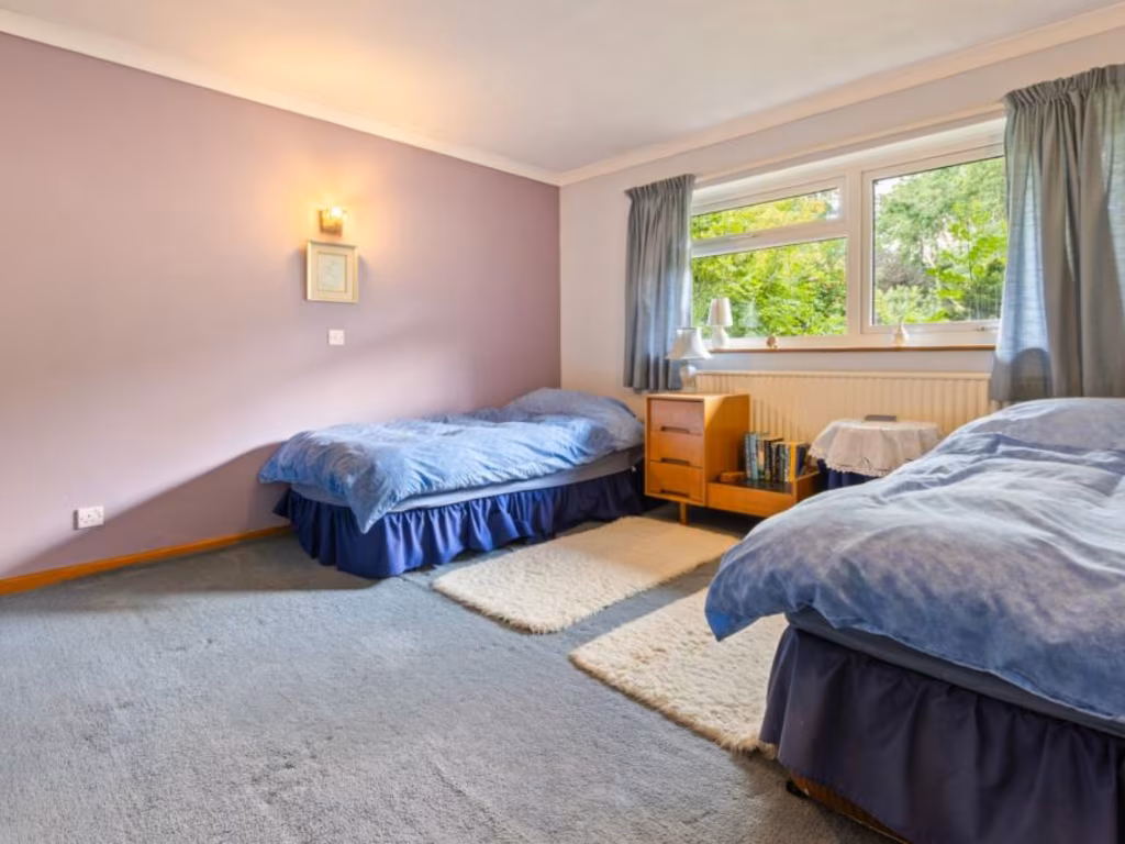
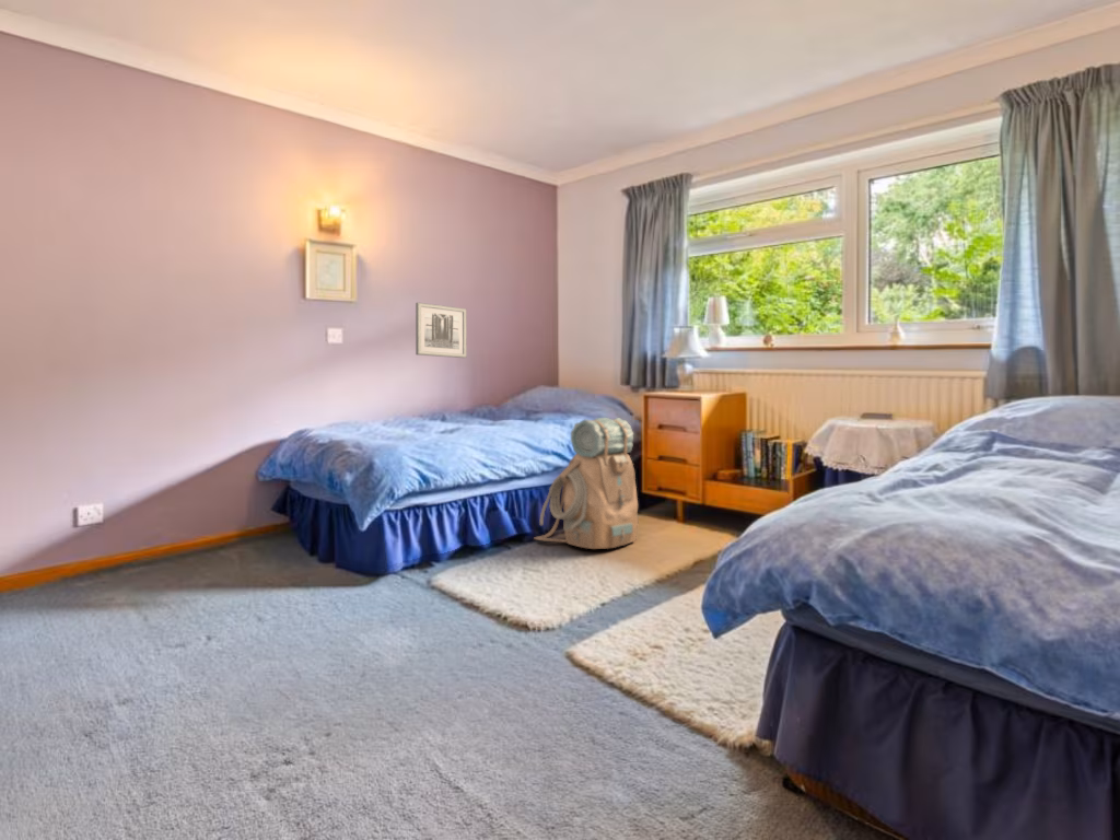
+ backpack (593, 479)
+ wall art (442, 330)
